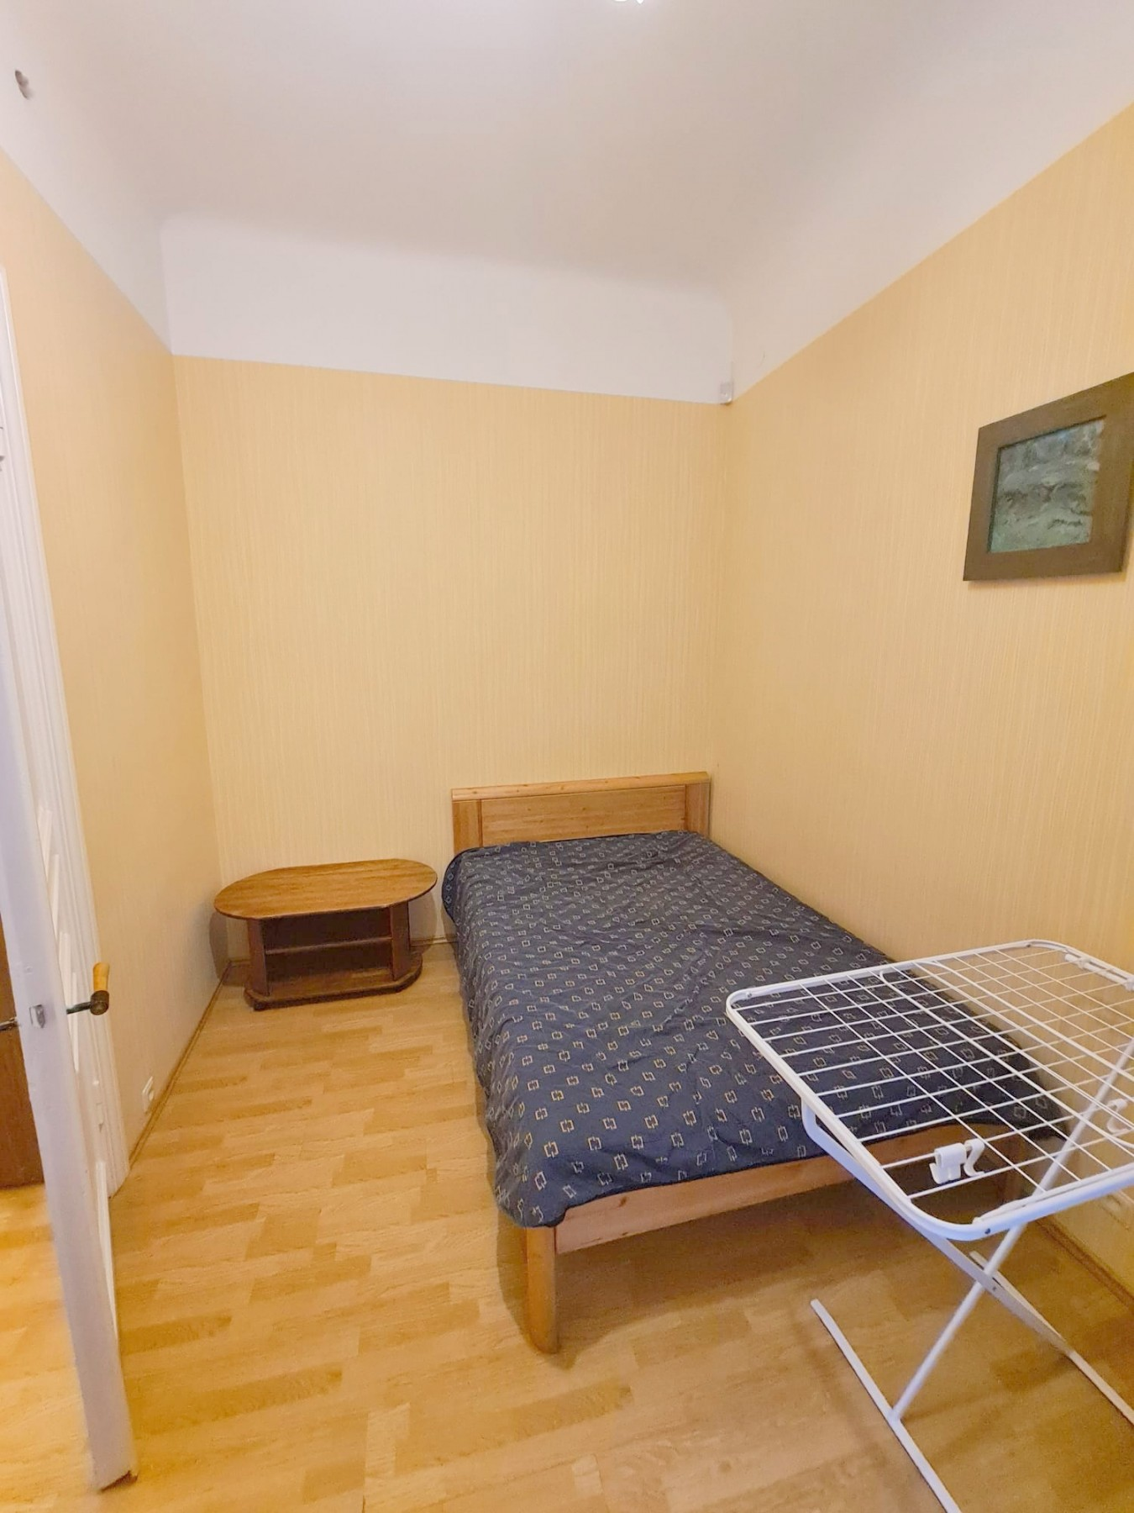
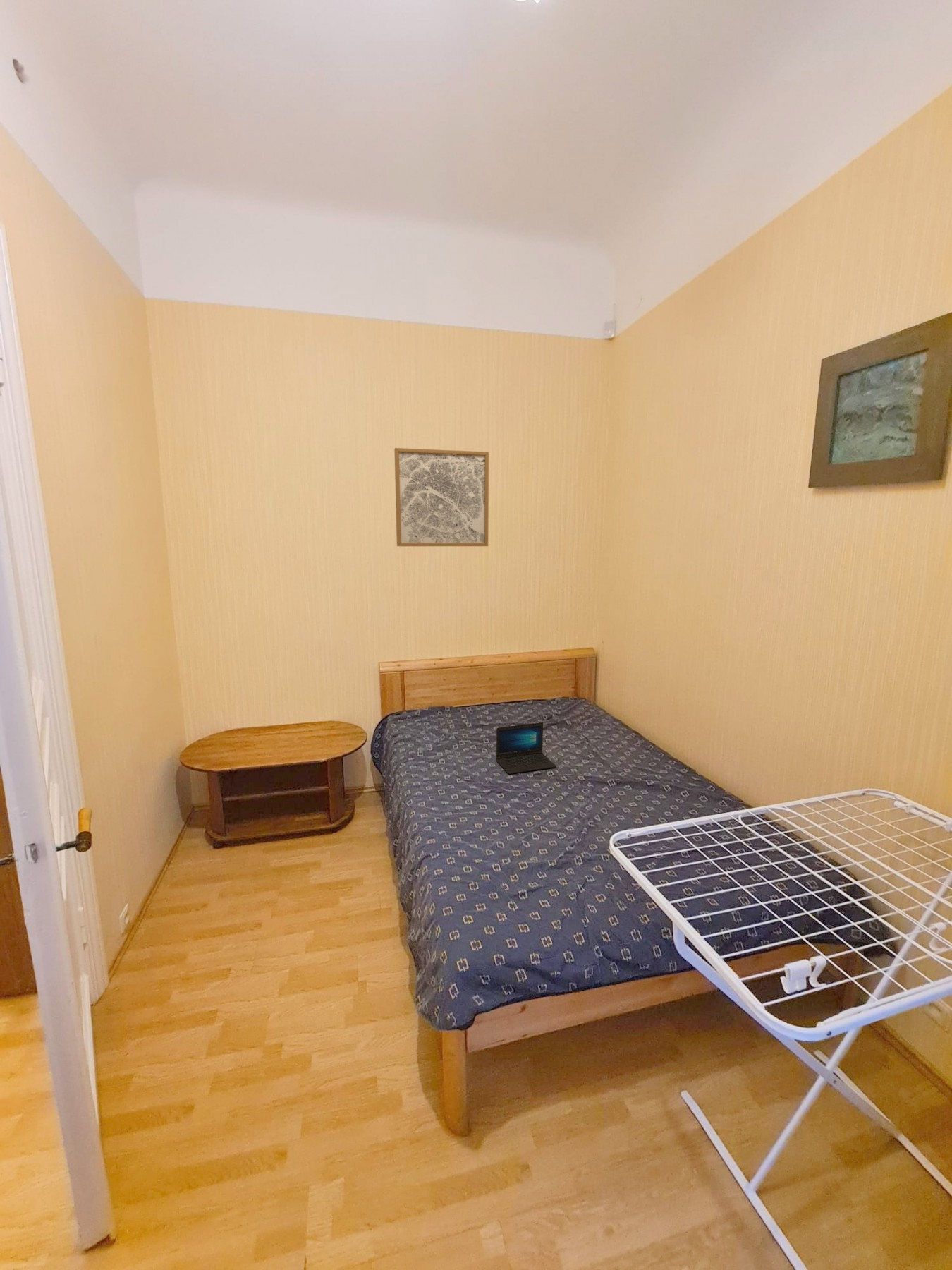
+ wall art (442, 499)
+ laptop (525, 747)
